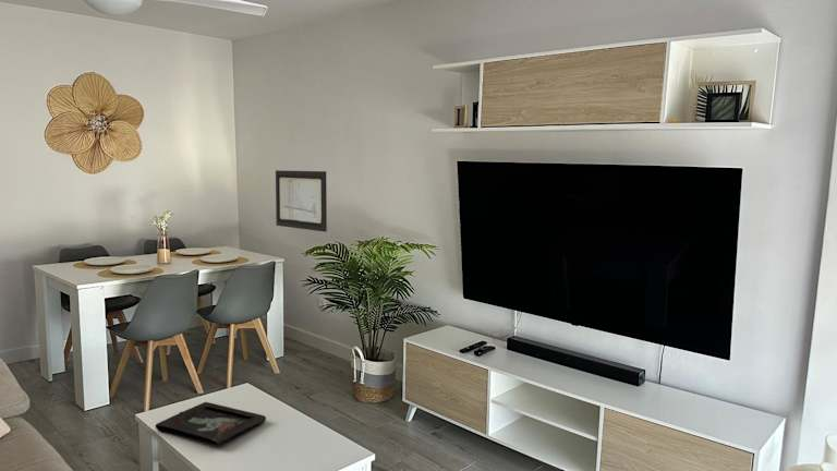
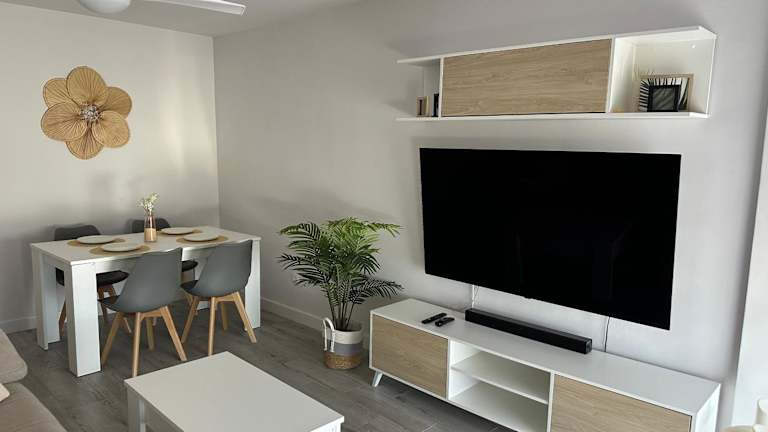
- decorative tray (210, 423)
- wall art (300, 200)
